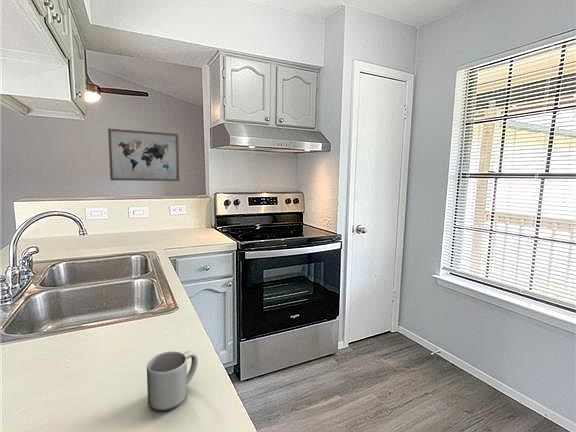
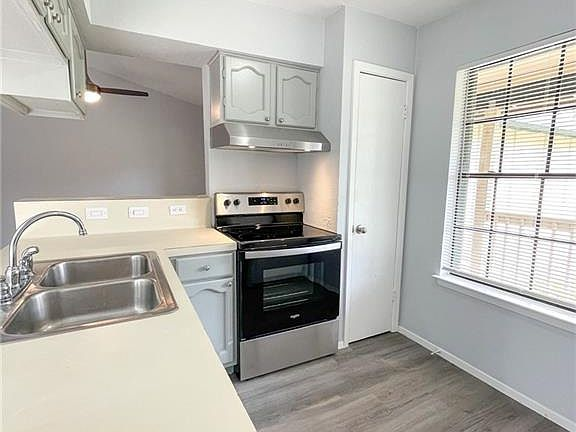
- mug (176, 375)
- wall art (145, 156)
